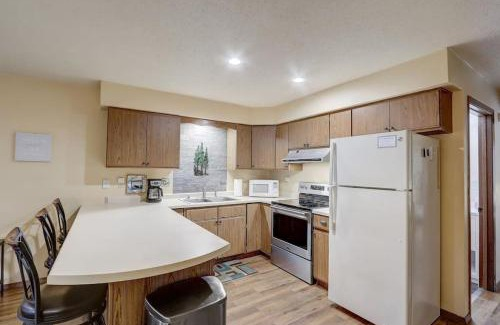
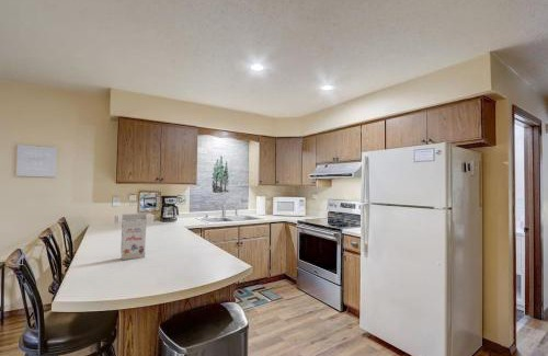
+ gift box (134, 236)
